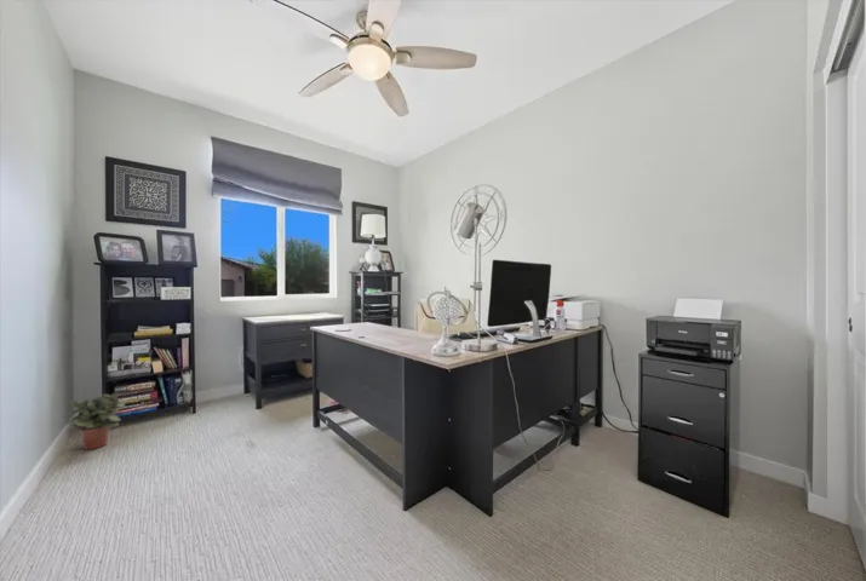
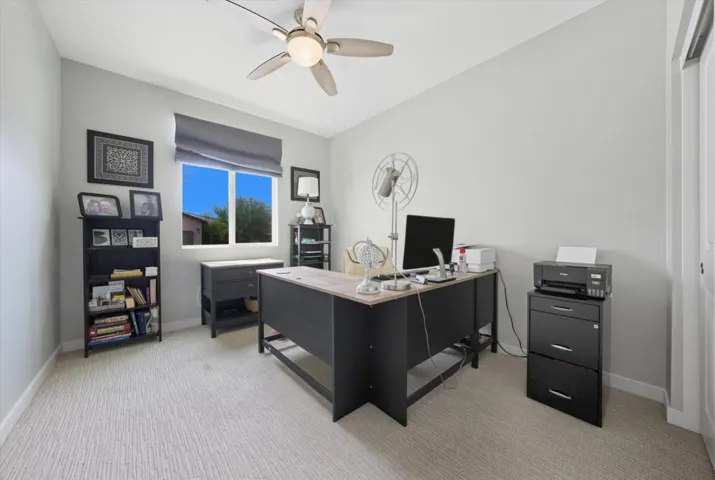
- potted plant (96, 420)
